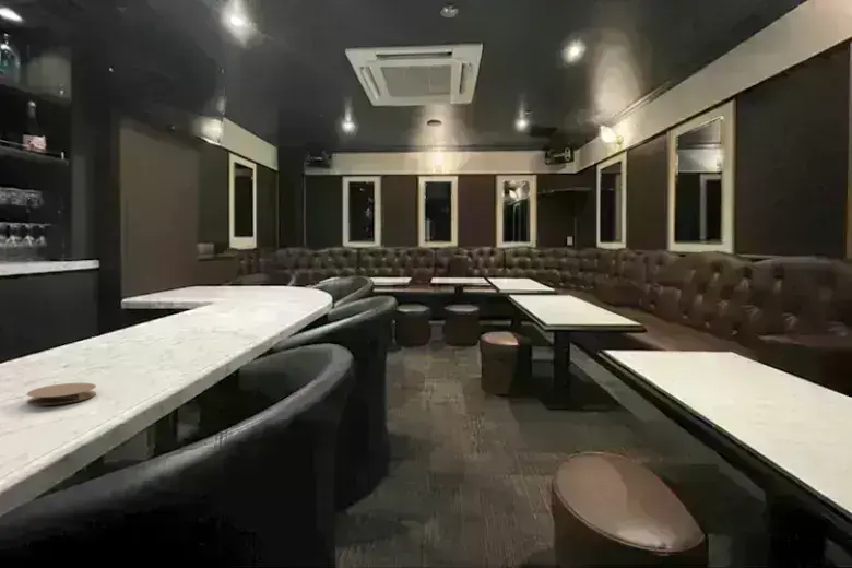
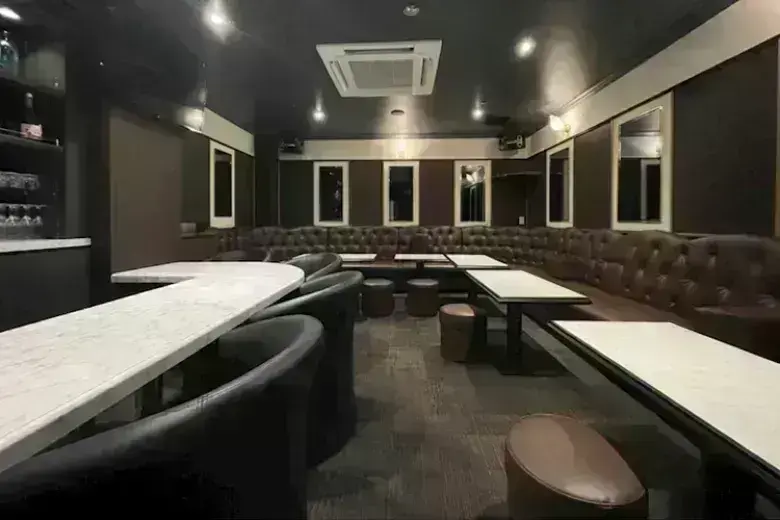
- coaster (62, 393)
